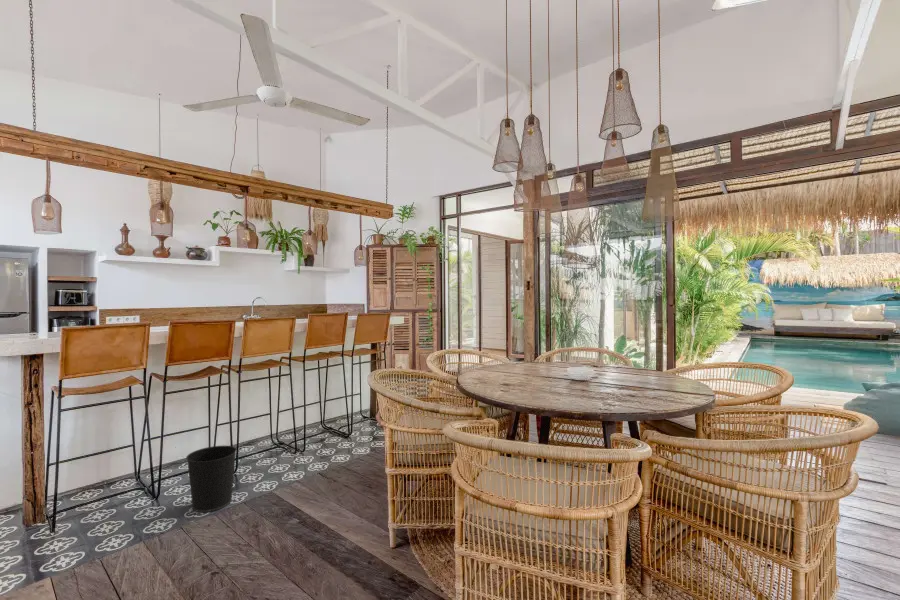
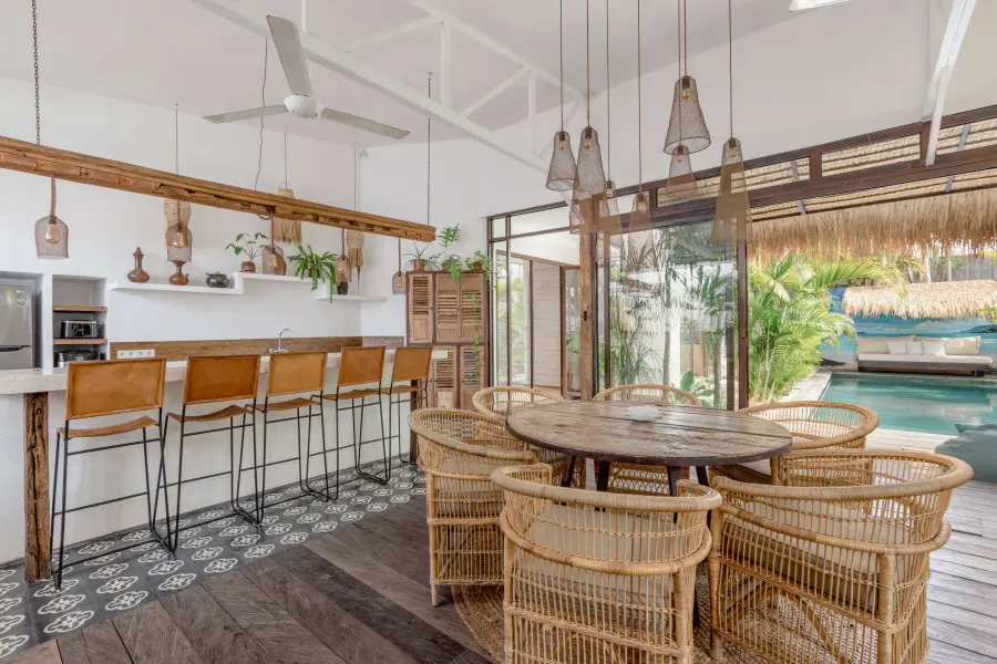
- wastebasket (212, 478)
